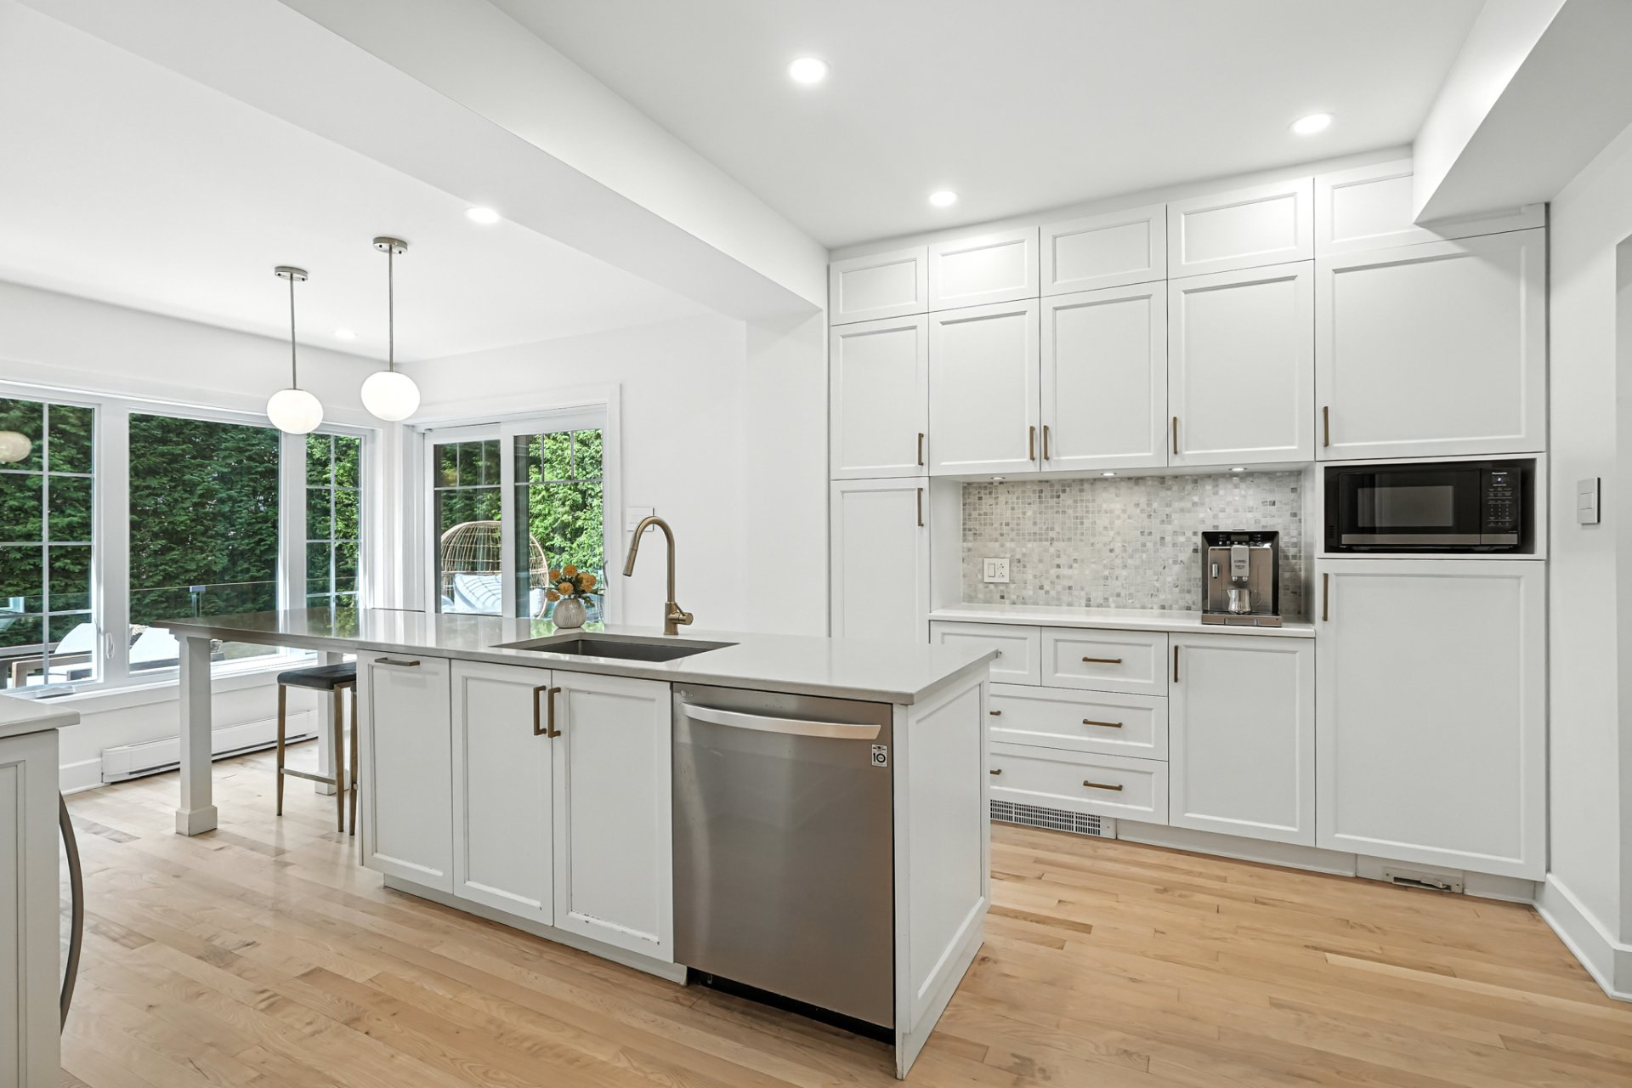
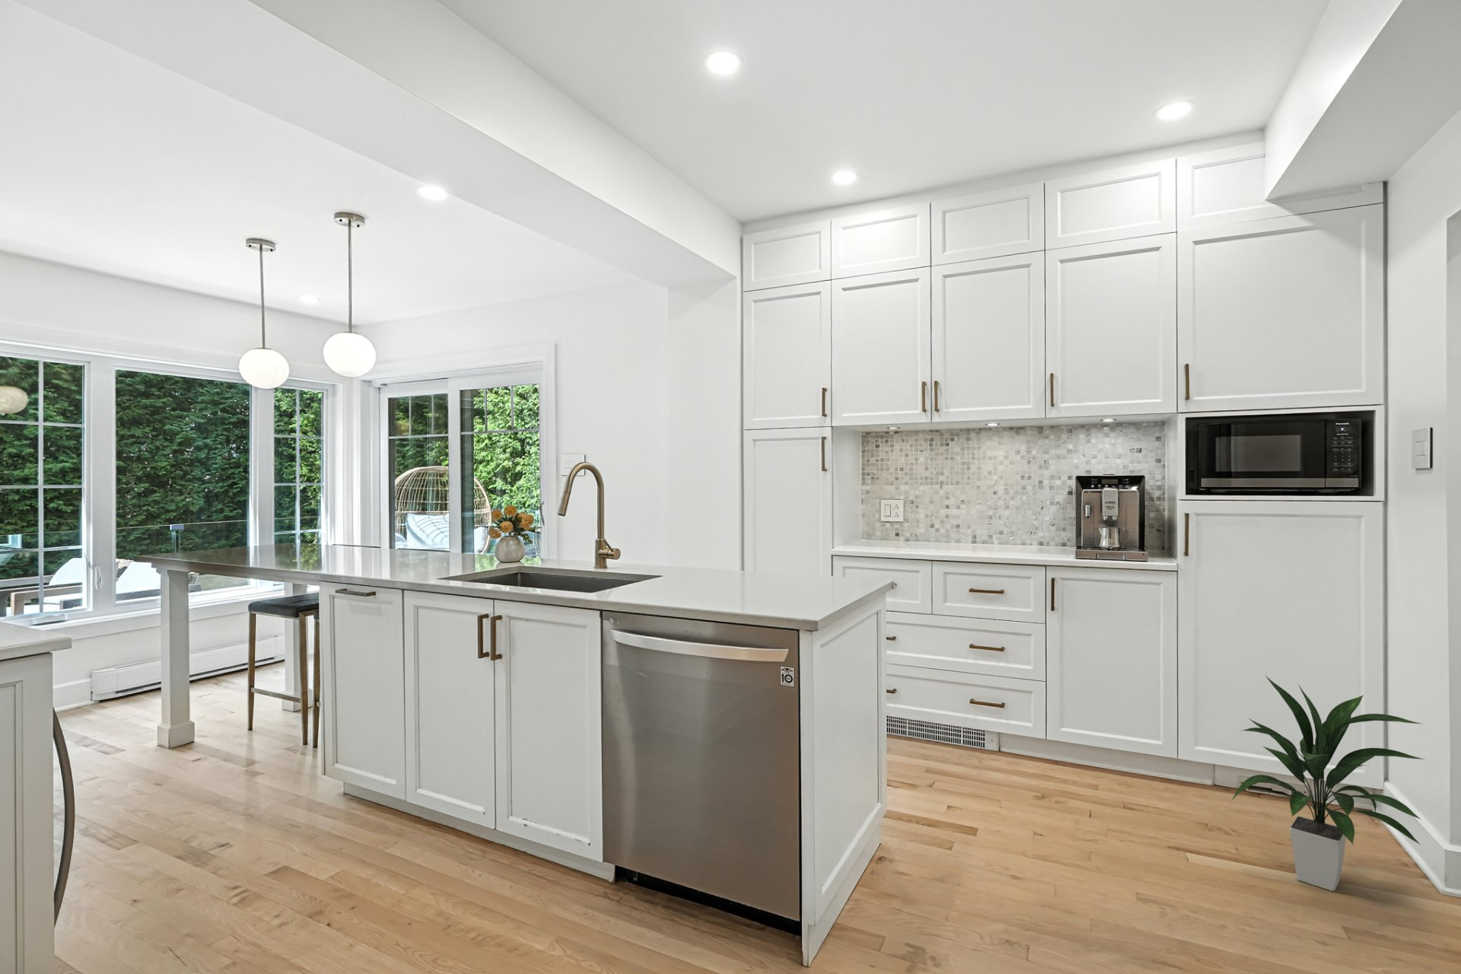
+ indoor plant (1323, 782)
